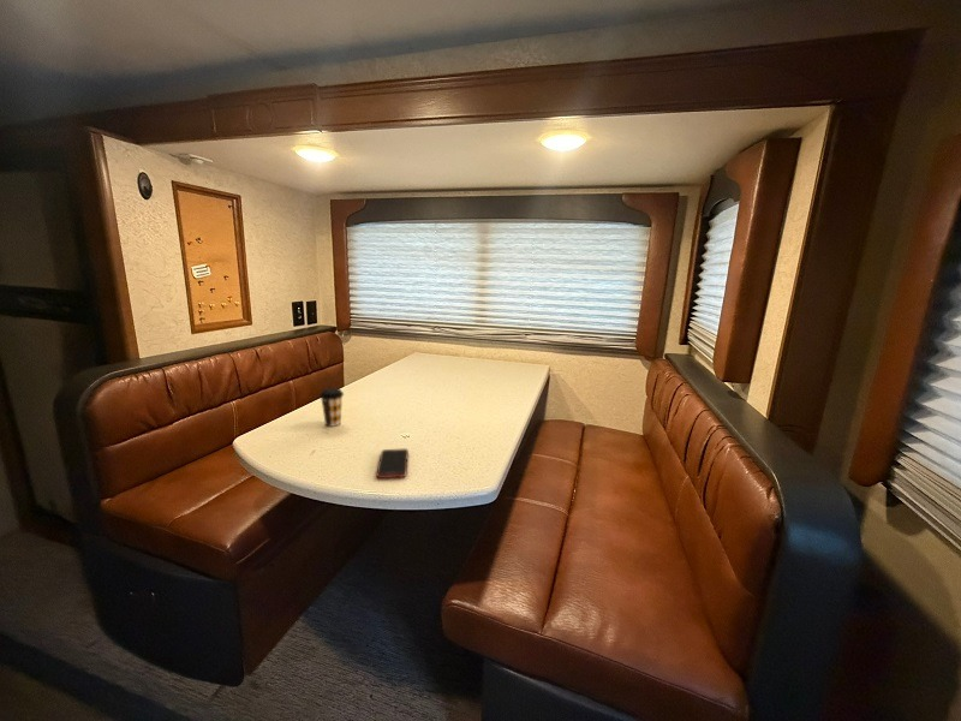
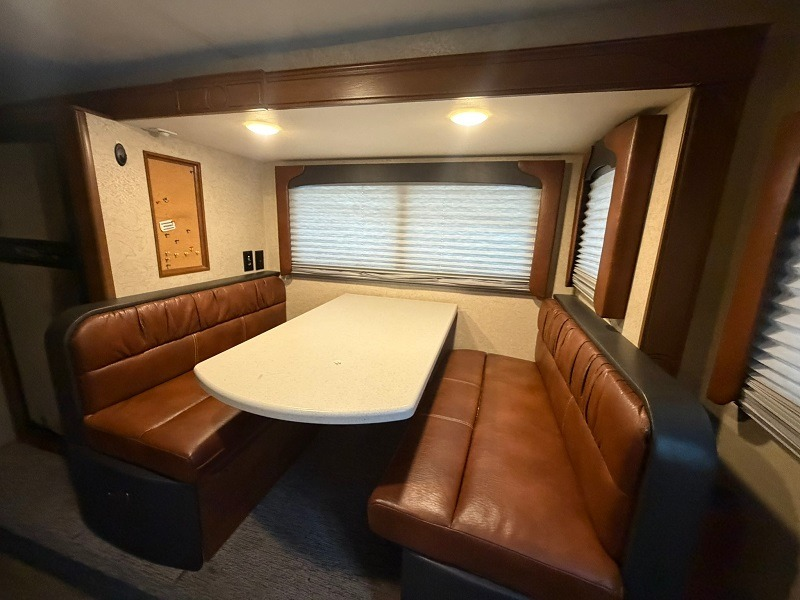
- cell phone (393, 463)
- coffee cup (332, 406)
